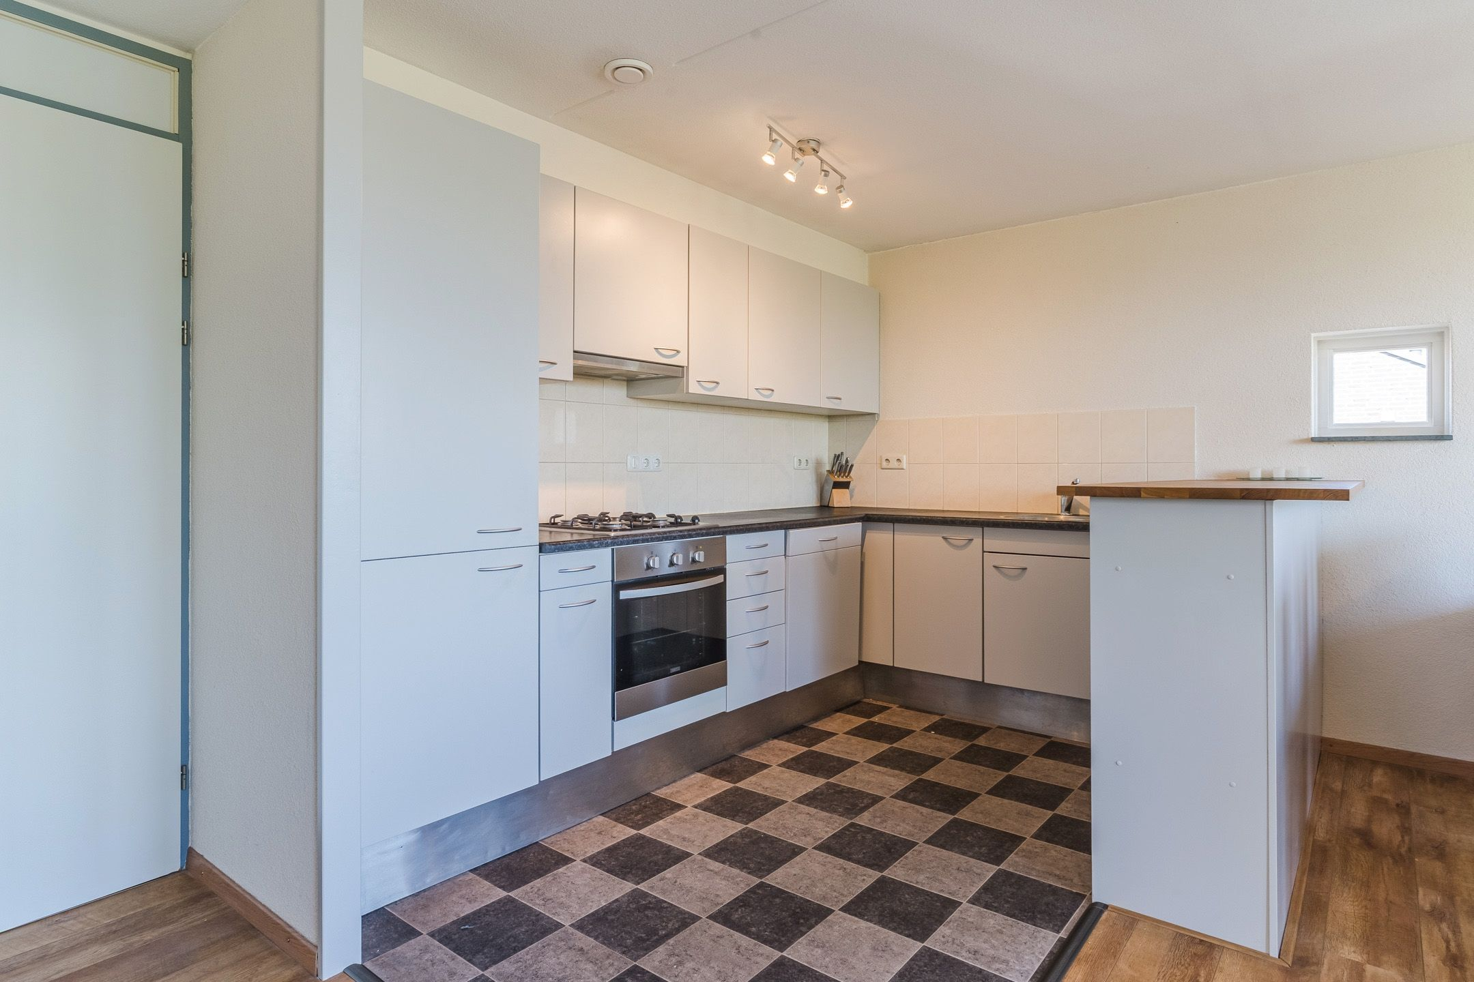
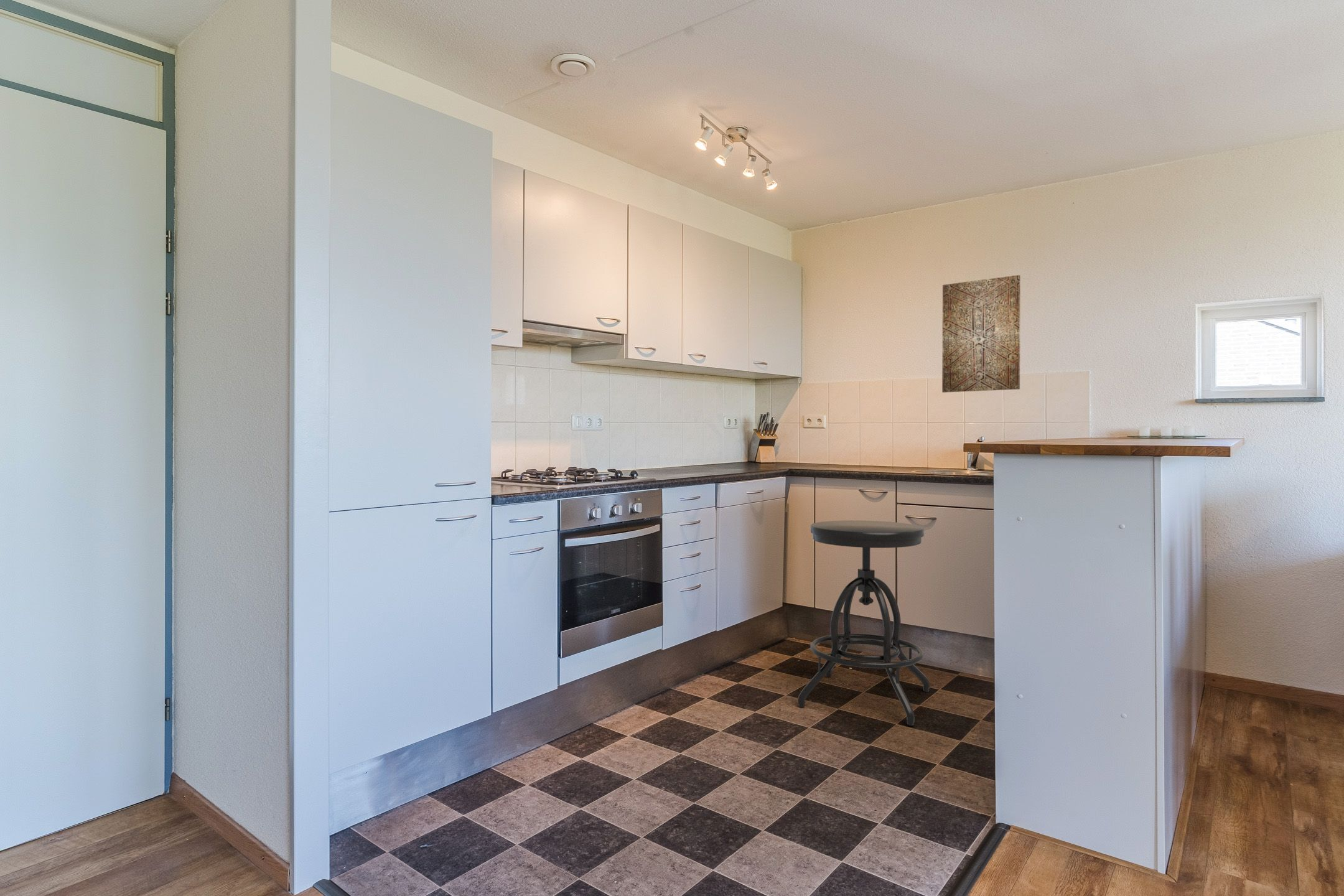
+ stool (866, 605)
+ wall art (980, 335)
